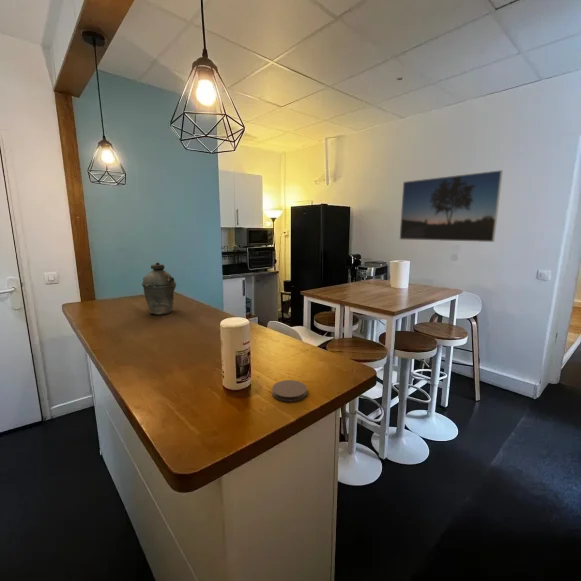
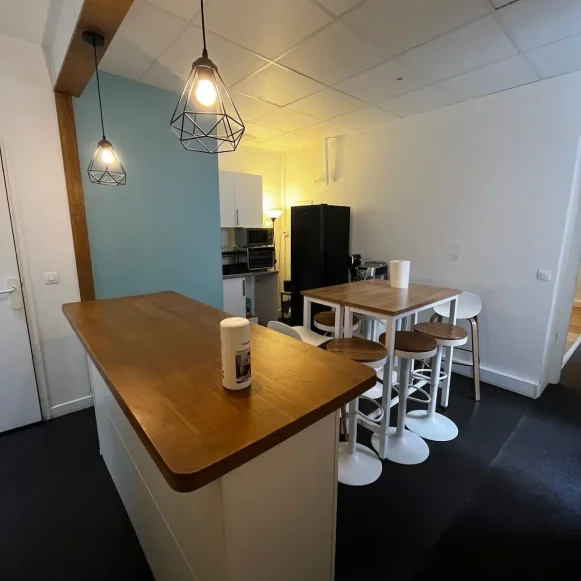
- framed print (444, 209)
- kettle (159, 287)
- coaster (289, 390)
